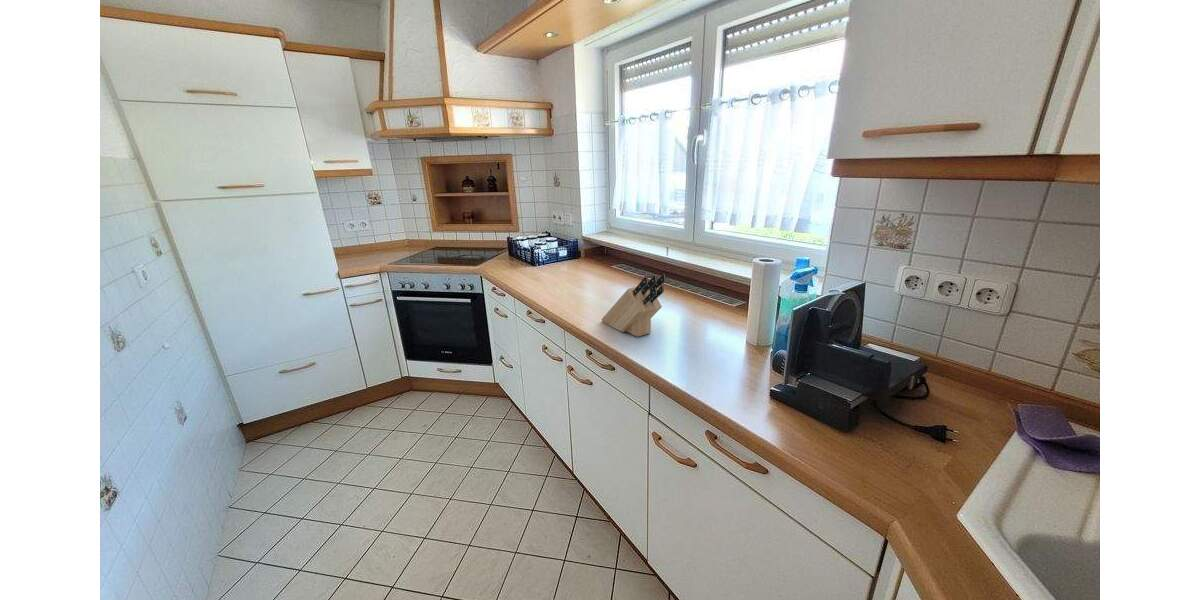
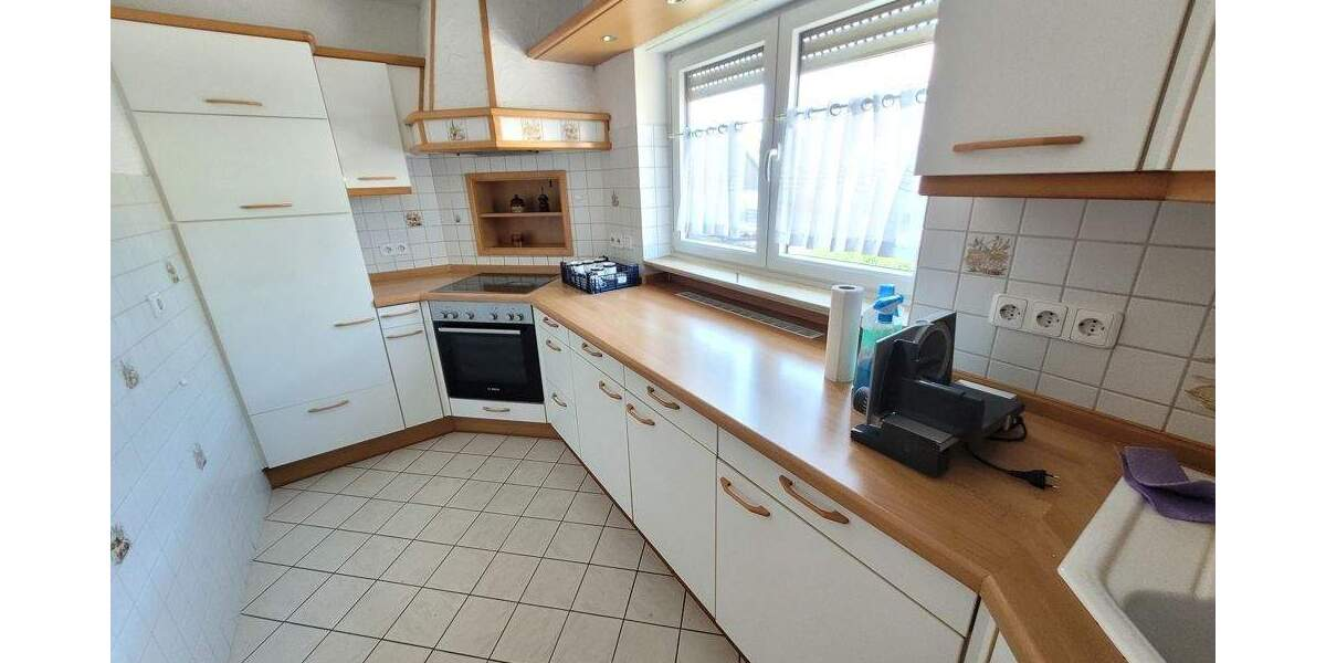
- knife block (633, 299)
